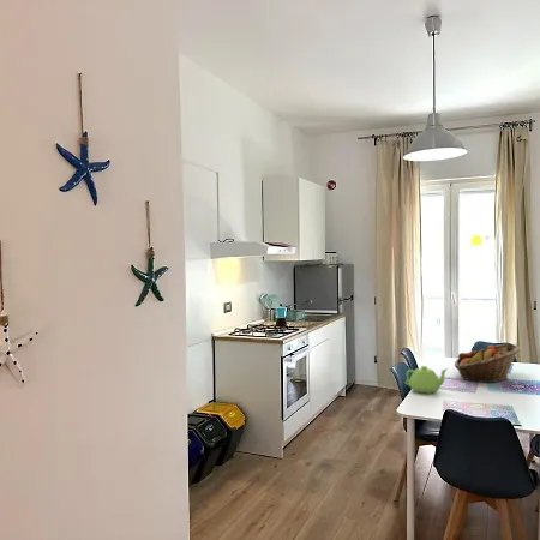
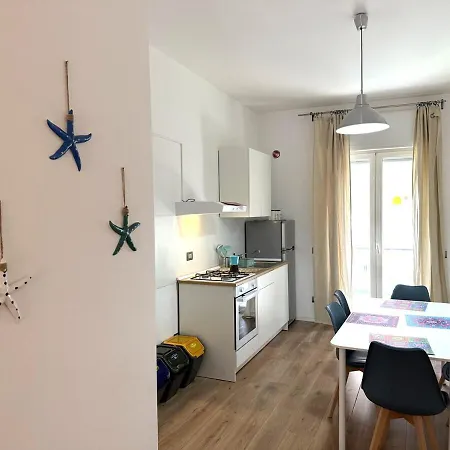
- teapot (426, 378)
- fruit basket (486, 360)
